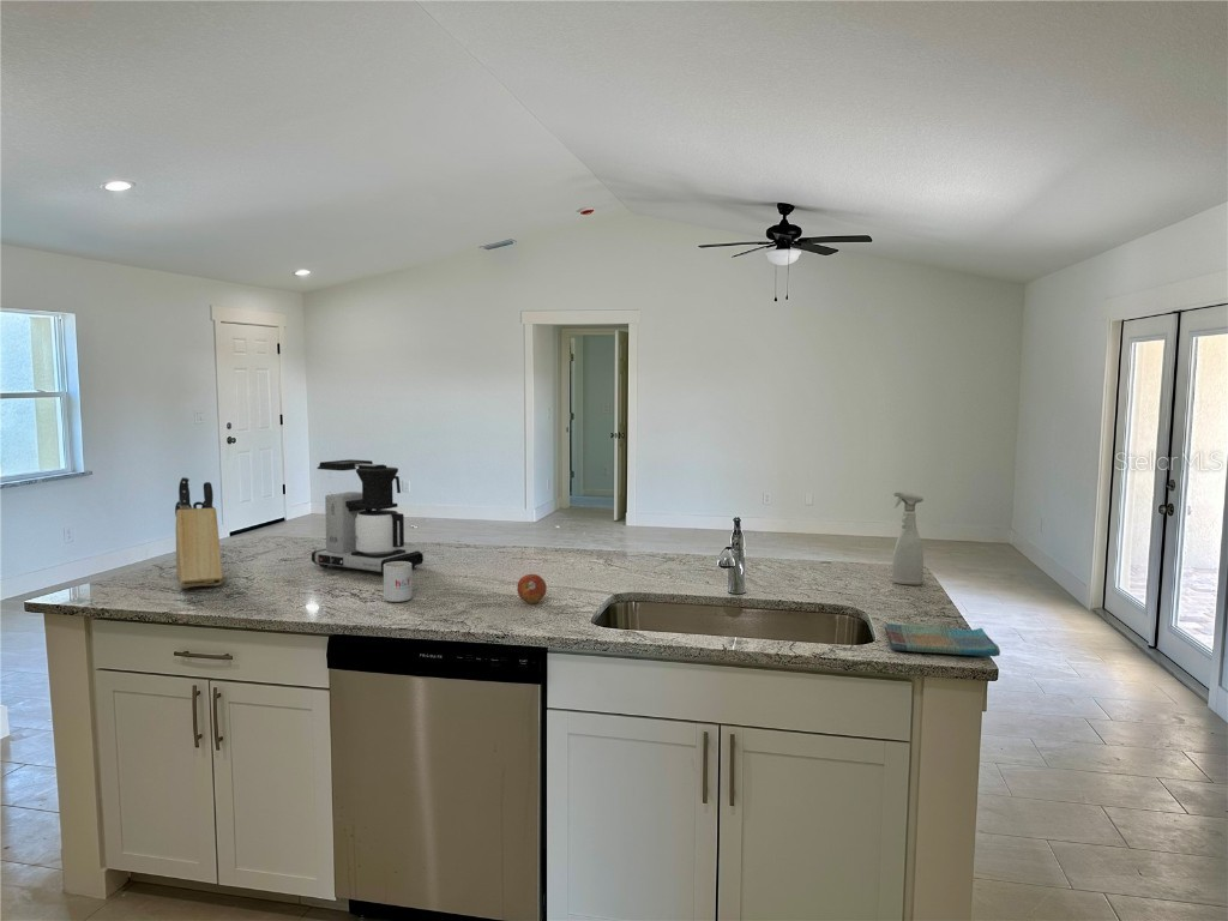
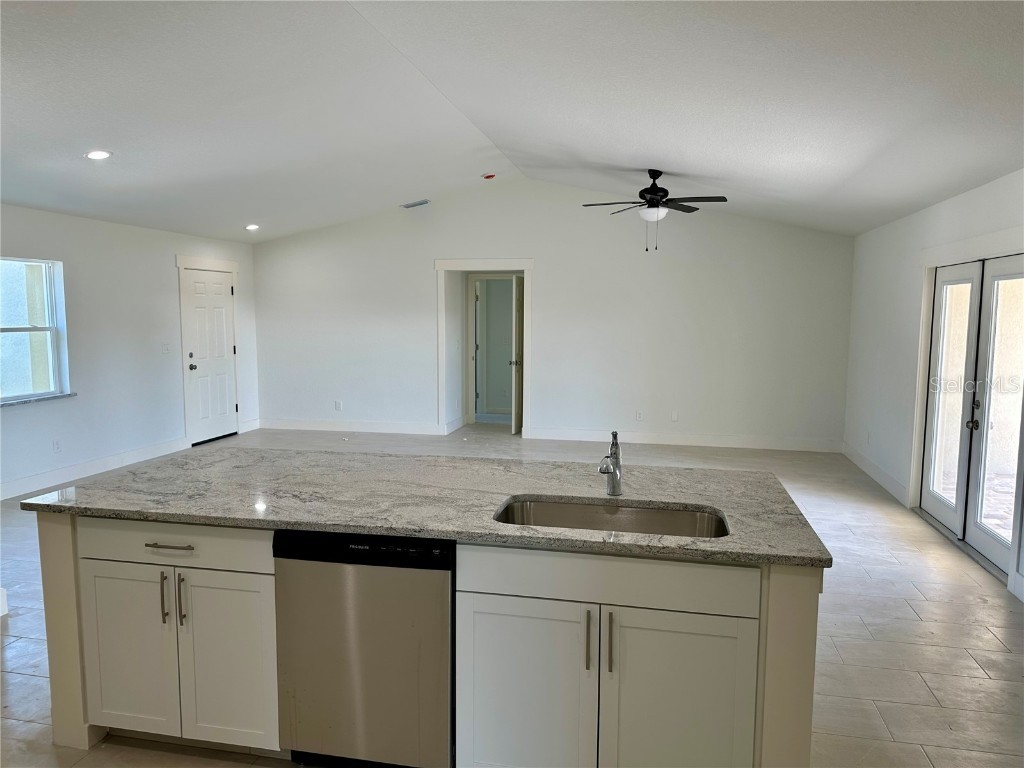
- spray bottle (908, 537)
- fruit (531, 589)
- dish towel (939, 638)
- coffee maker (366, 514)
- mug (401, 579)
- knife block (197, 529)
